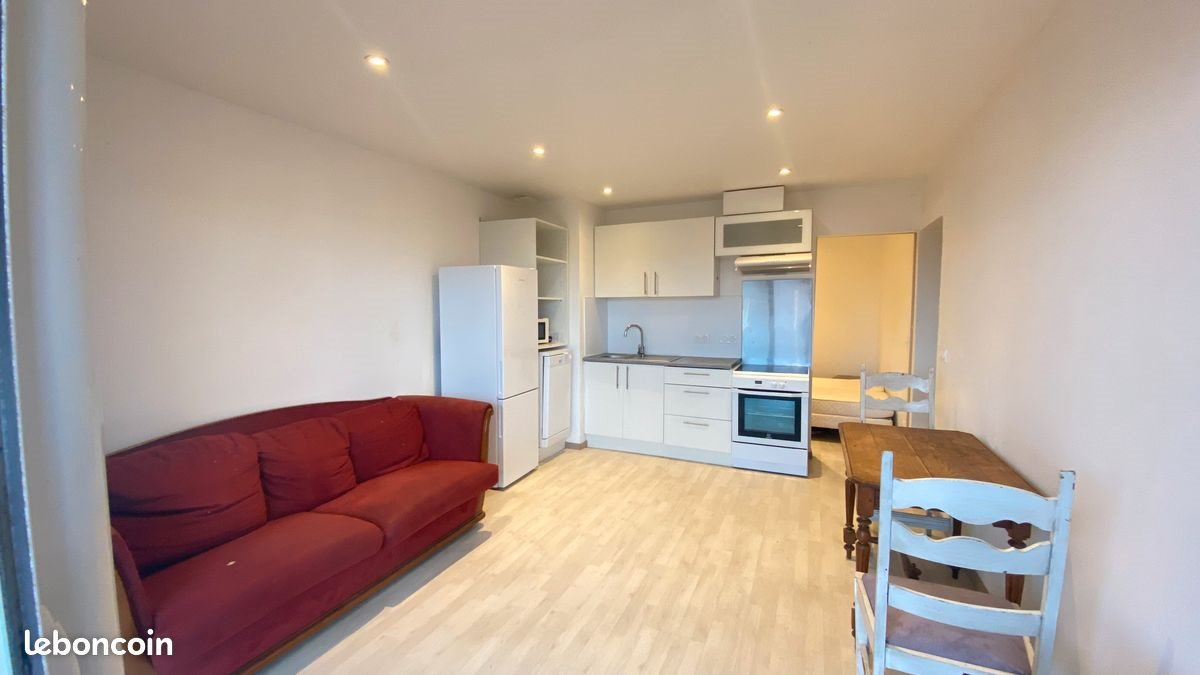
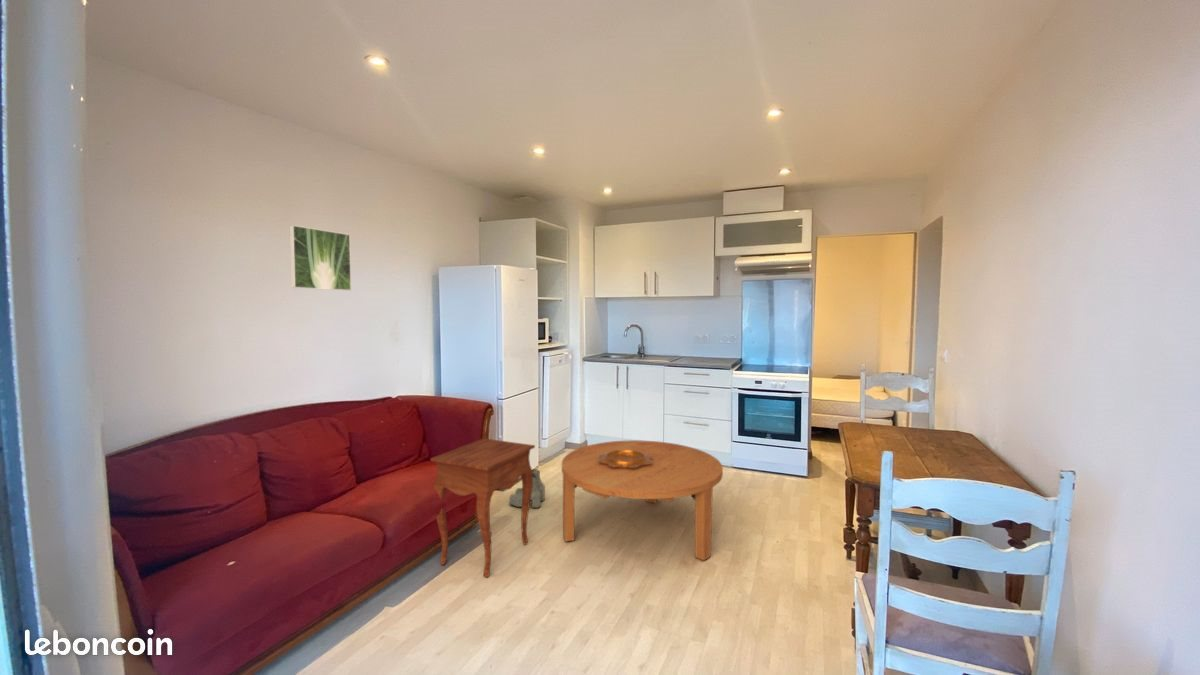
+ boots (532, 487)
+ coffee table (640, 495)
+ side table (485, 502)
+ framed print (322, 259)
+ decorative bowl (625, 458)
